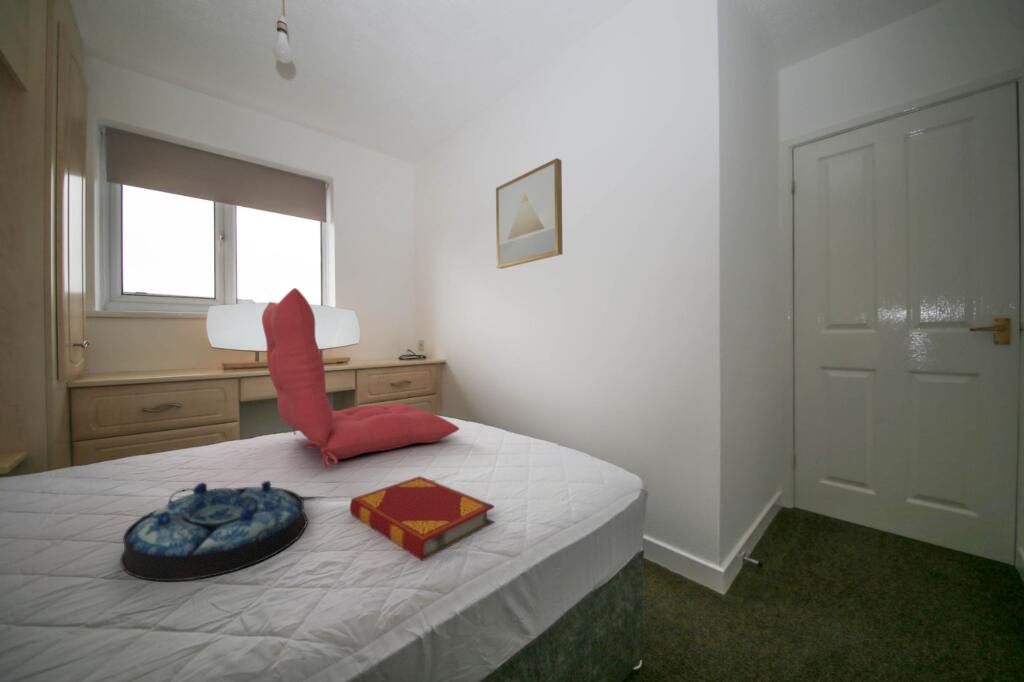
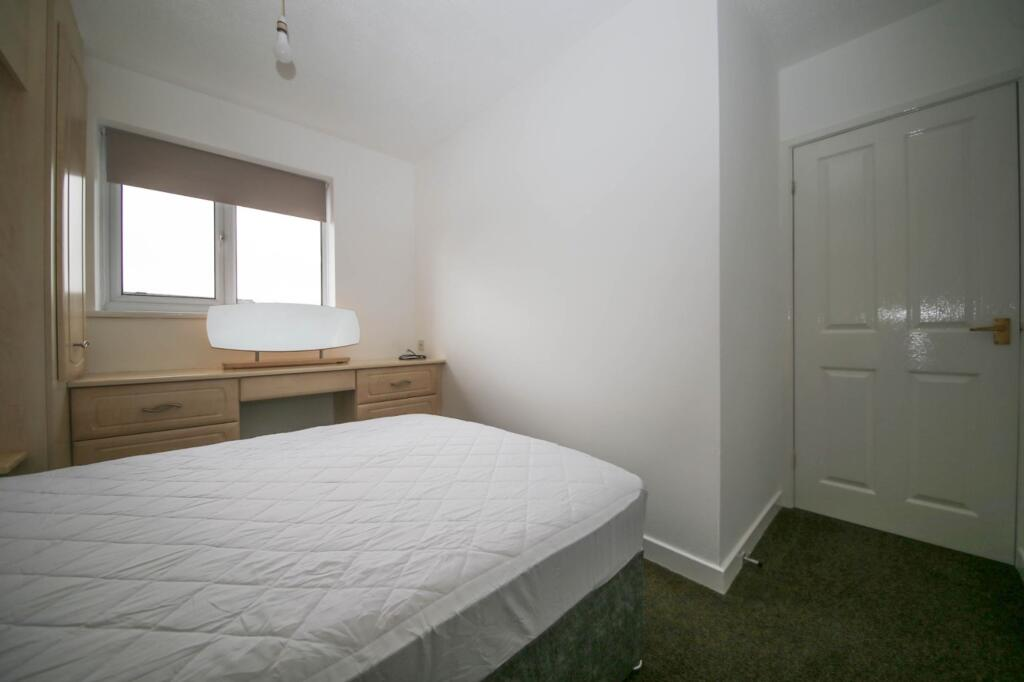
- serving tray (222, 514)
- wall art (526, 218)
- seat cushion (324, 371)
- hardback book (420, 510)
